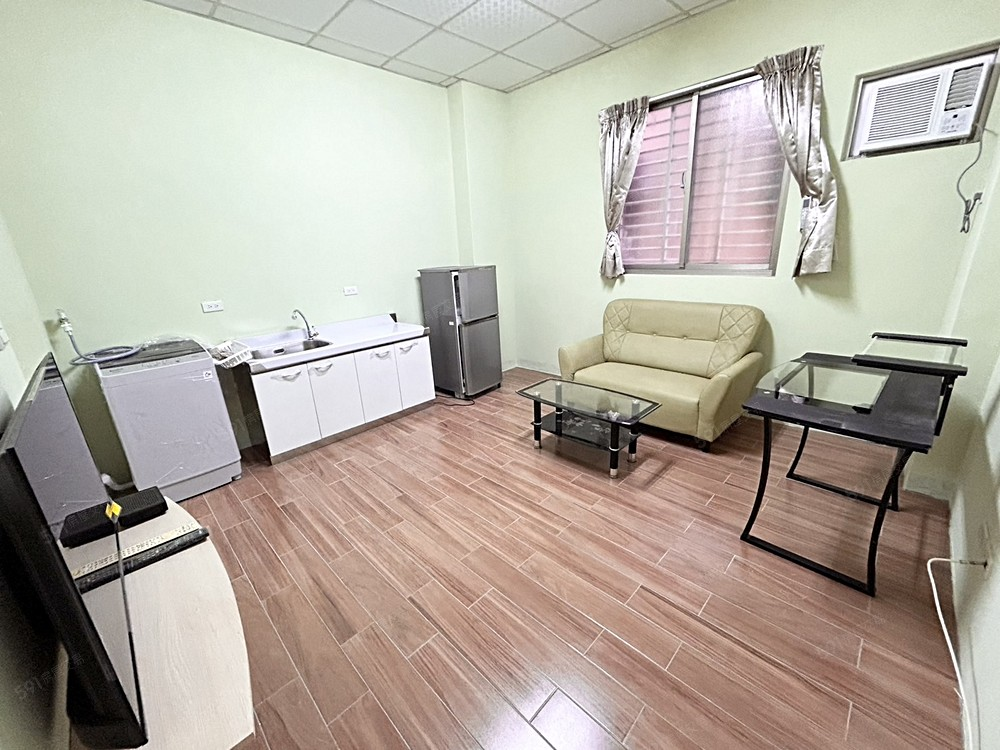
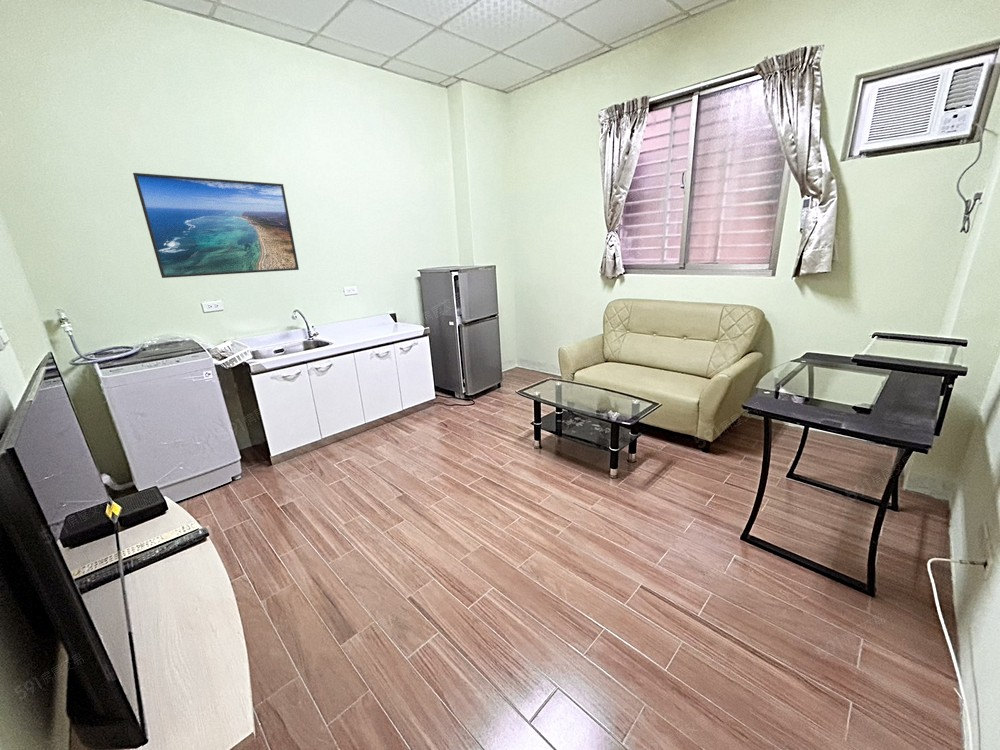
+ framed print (226, 227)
